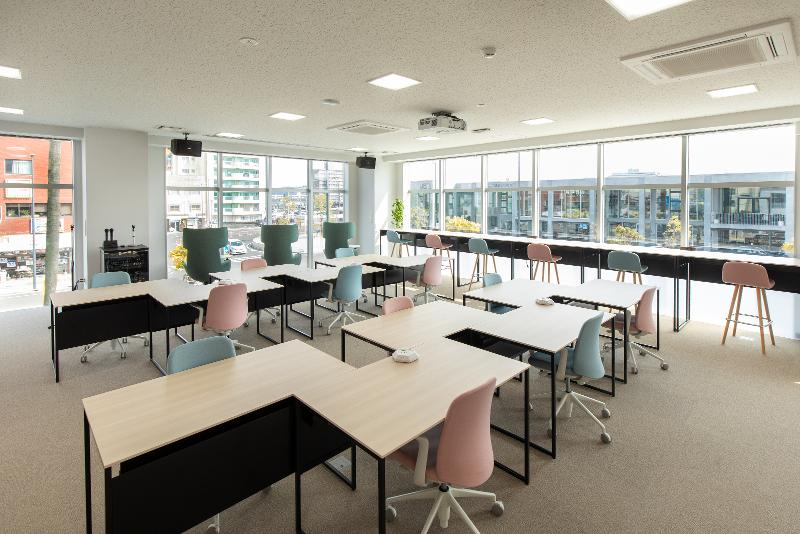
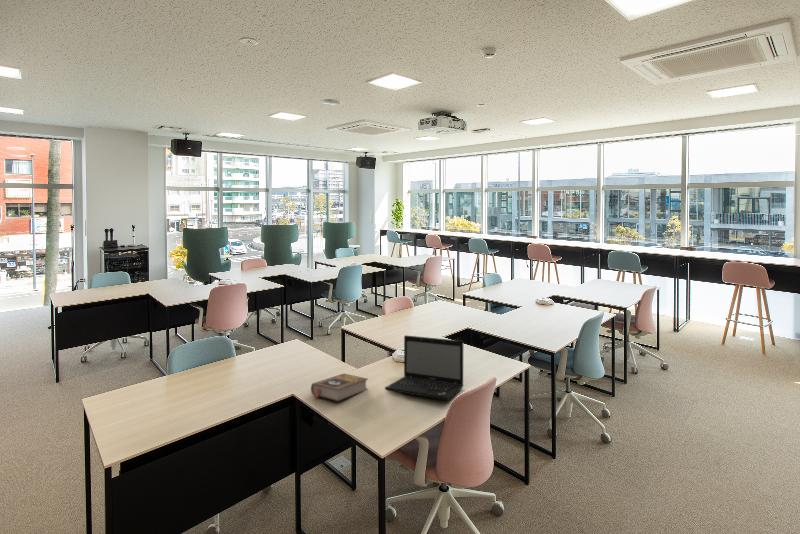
+ book (338, 386)
+ laptop (424, 365)
